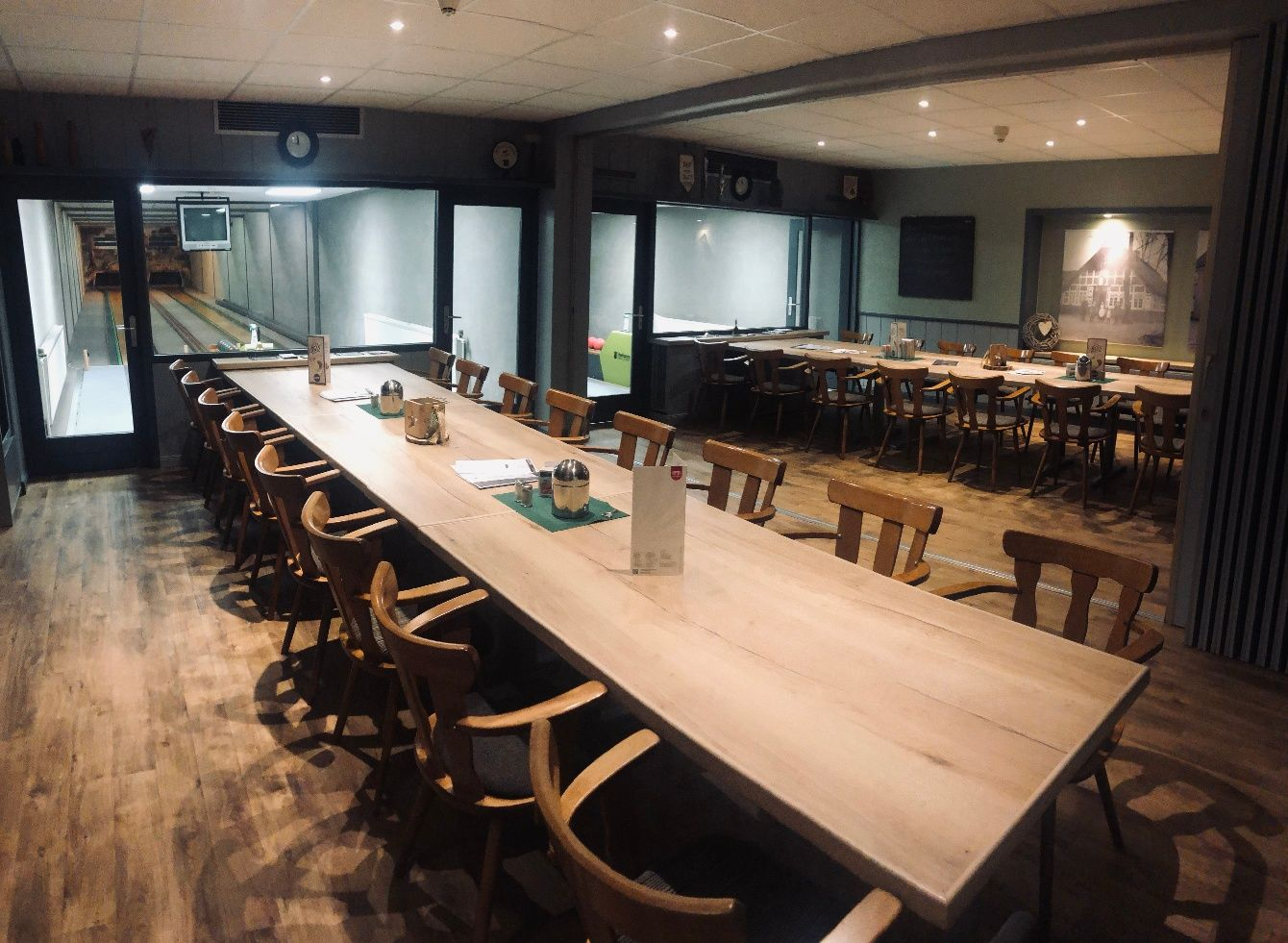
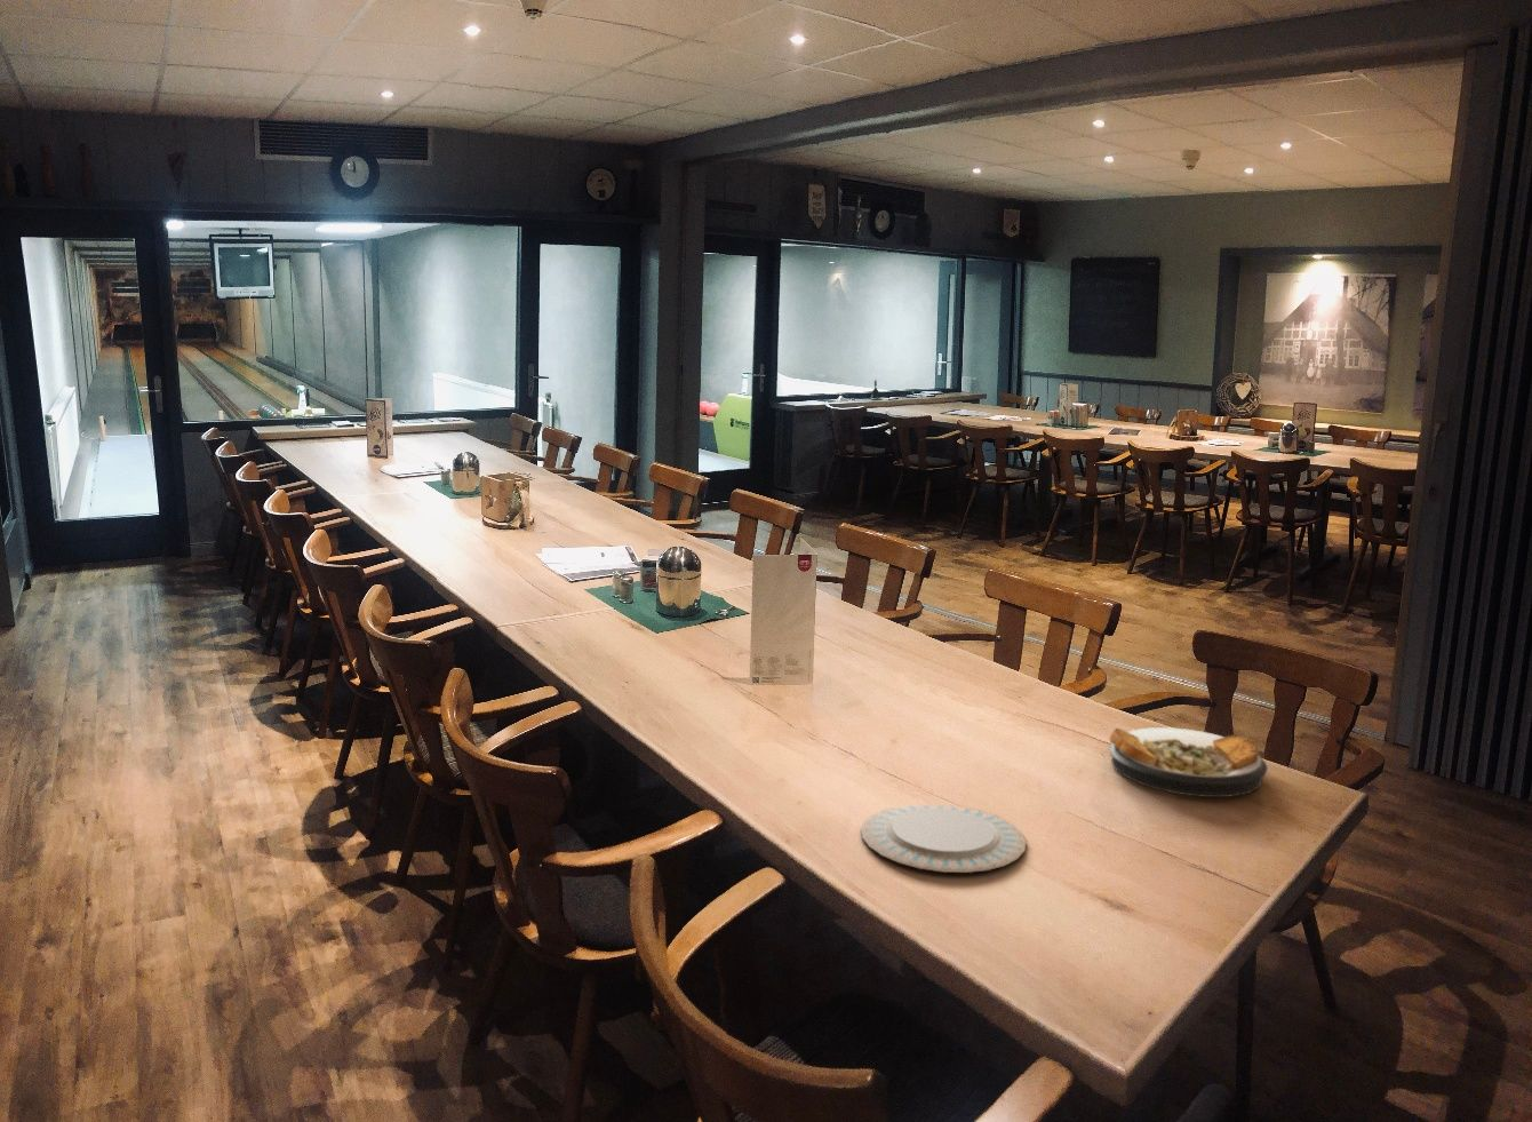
+ plate (1186, 753)
+ chinaware (942, 832)
